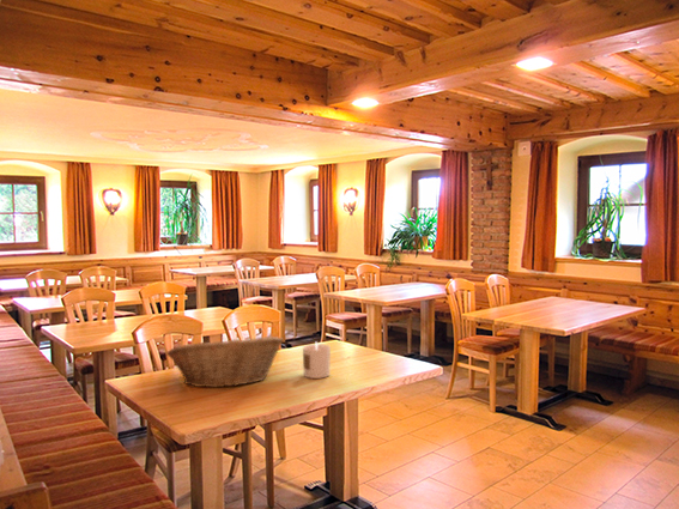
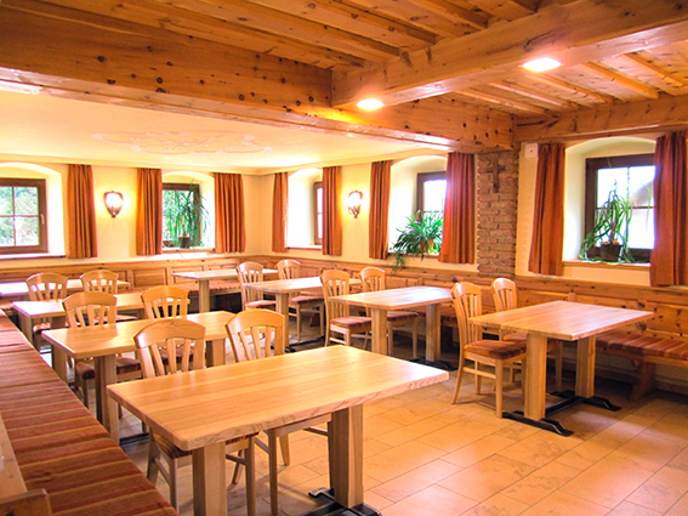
- fruit basket (226, 356)
- candle (316, 358)
